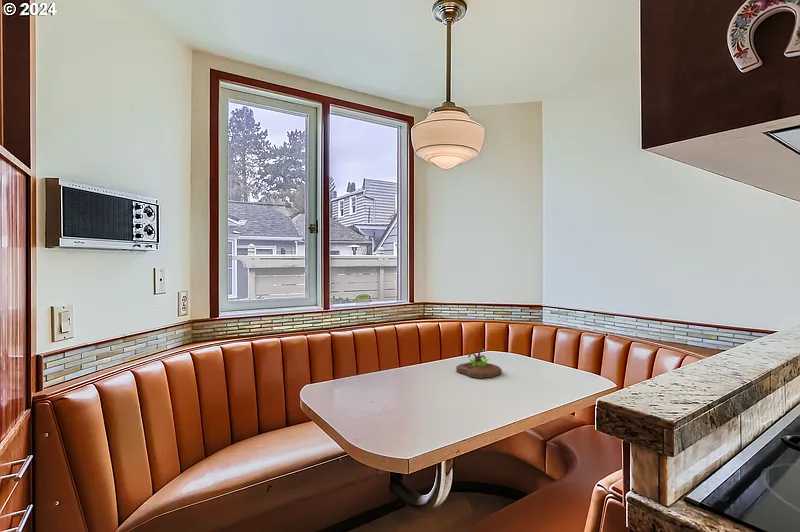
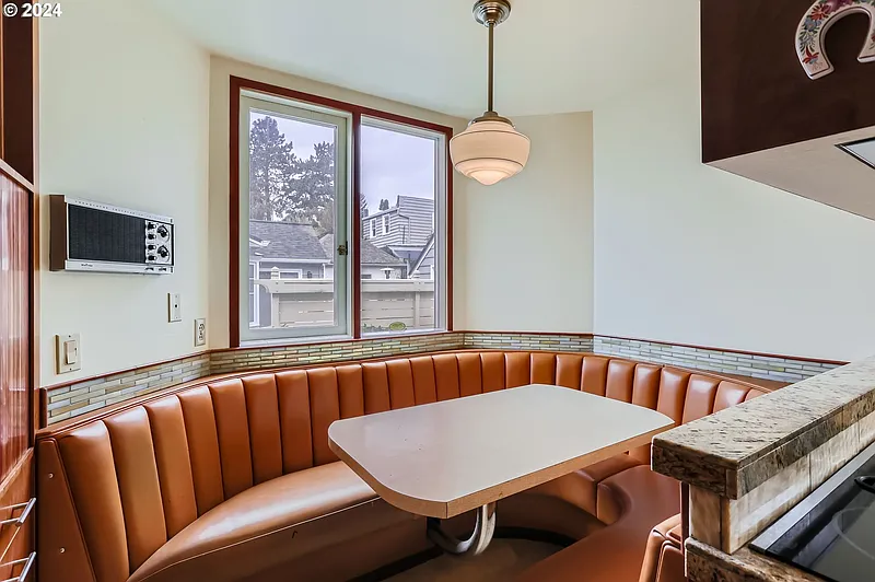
- succulent planter (479, 360)
